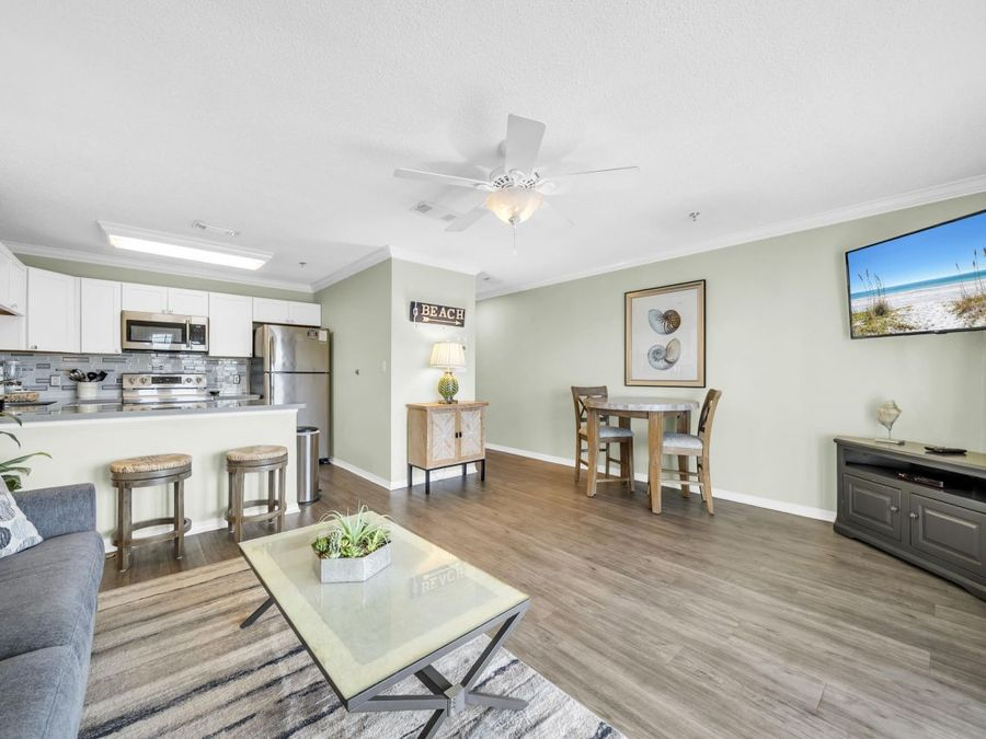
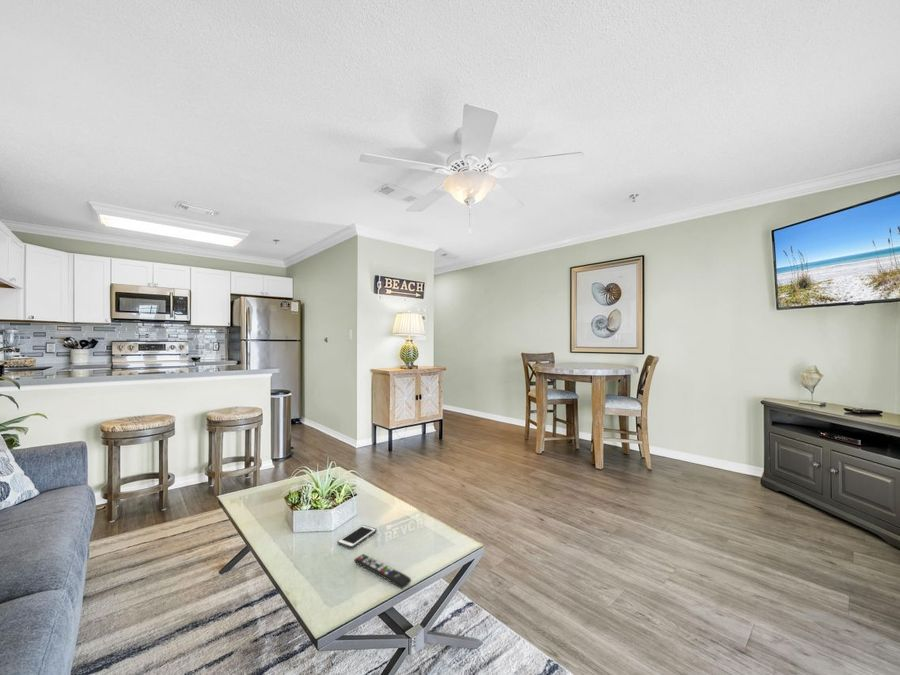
+ remote control (381, 570)
+ cell phone (357, 536)
